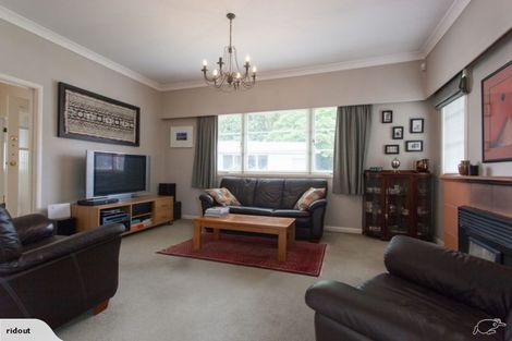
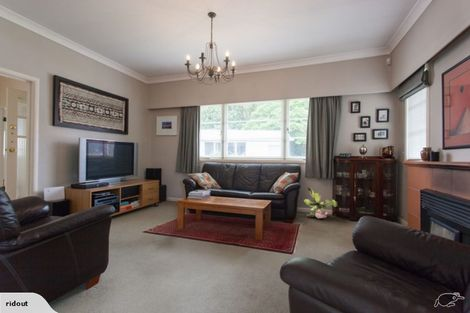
+ decorative plant (320, 202)
